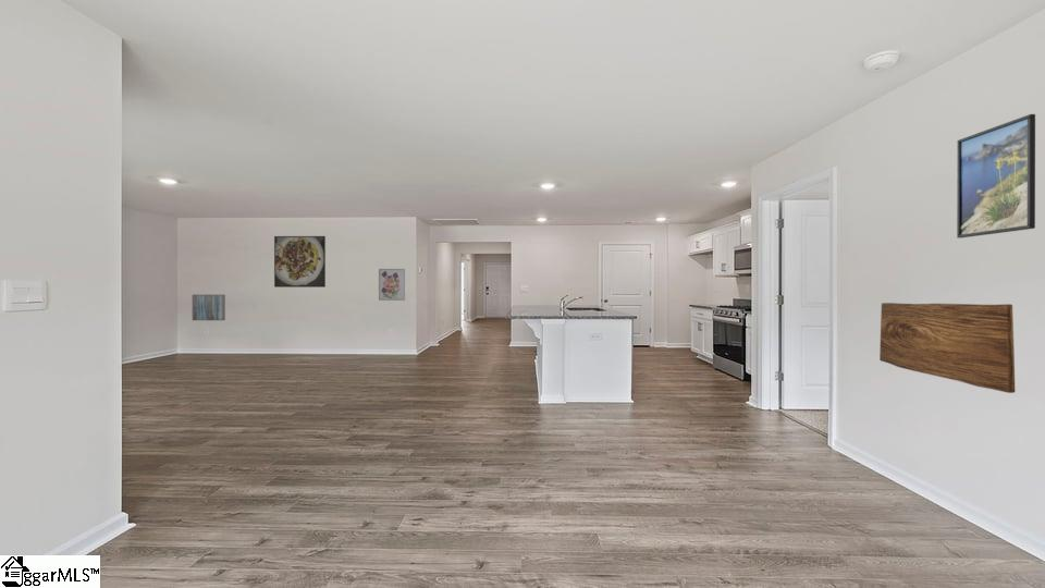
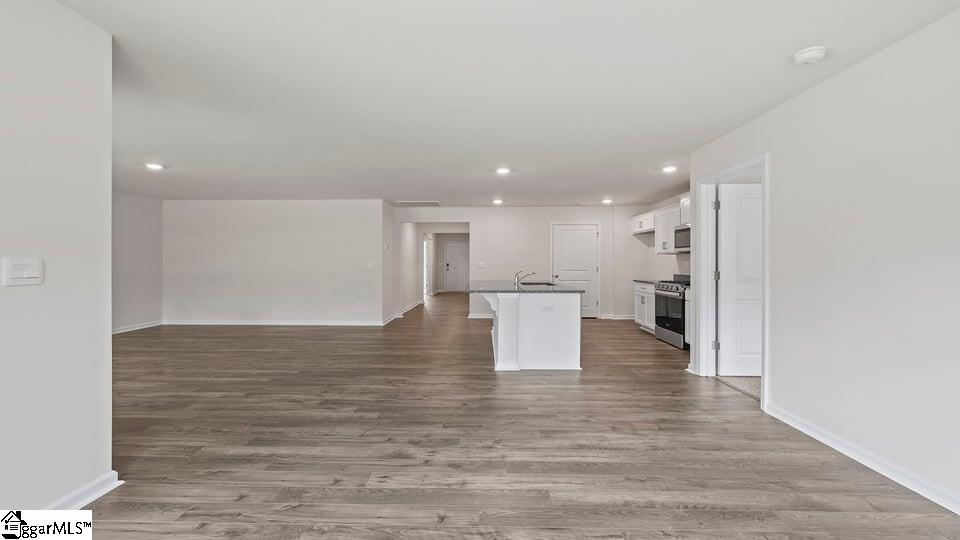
- wall art (208, 307)
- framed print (993, 181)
- wooden board (936, 340)
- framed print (299, 261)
- wall art (392, 284)
